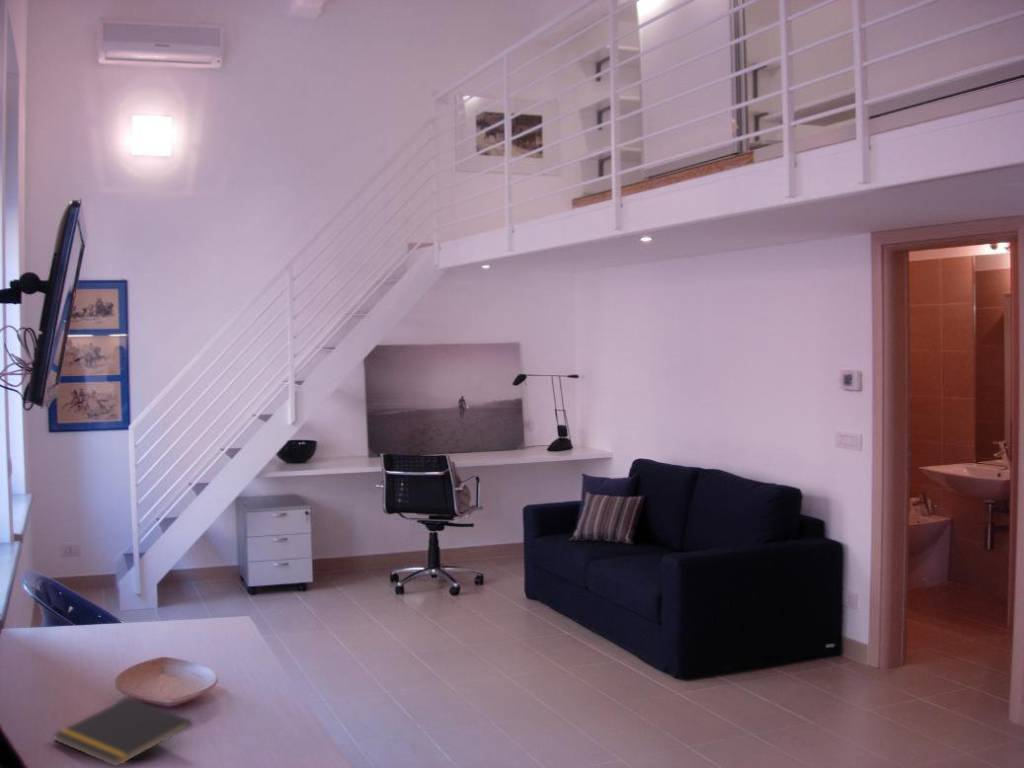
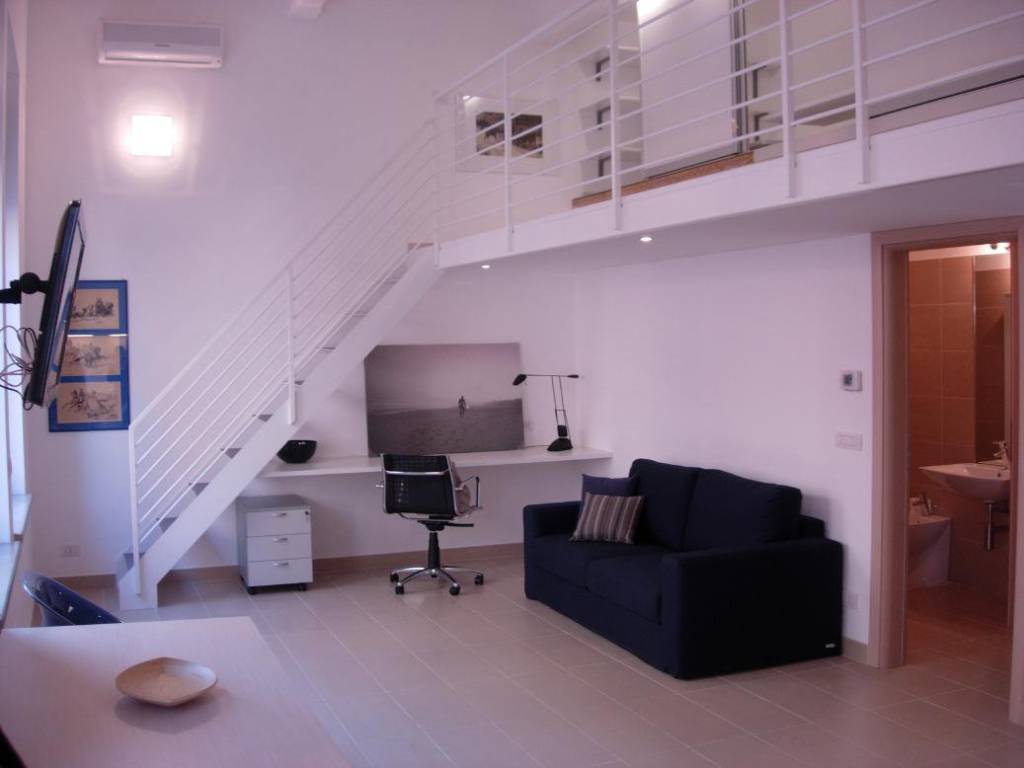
- notepad (122, 730)
